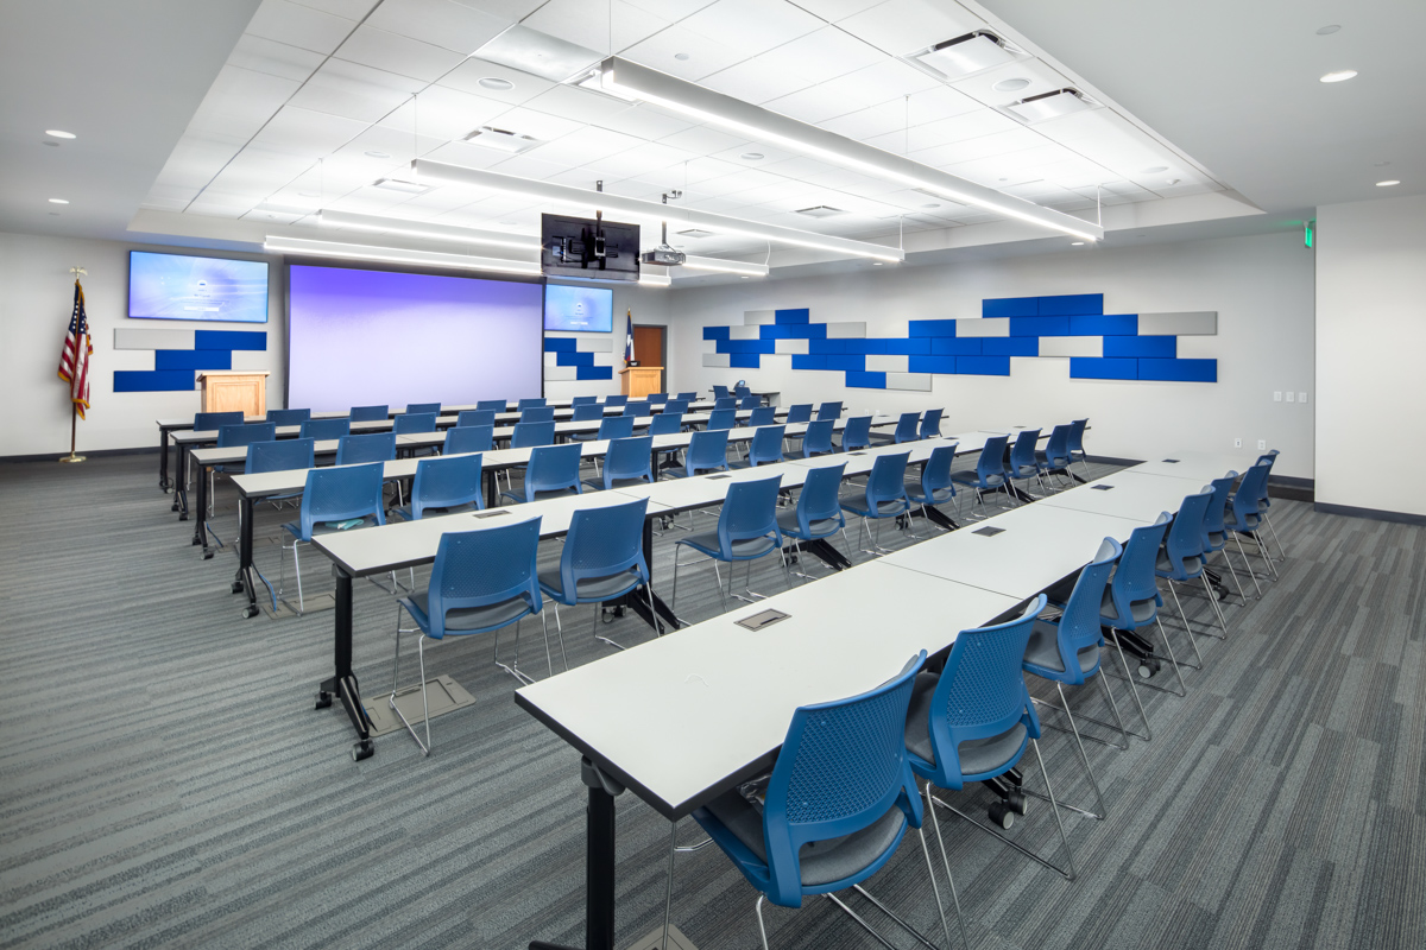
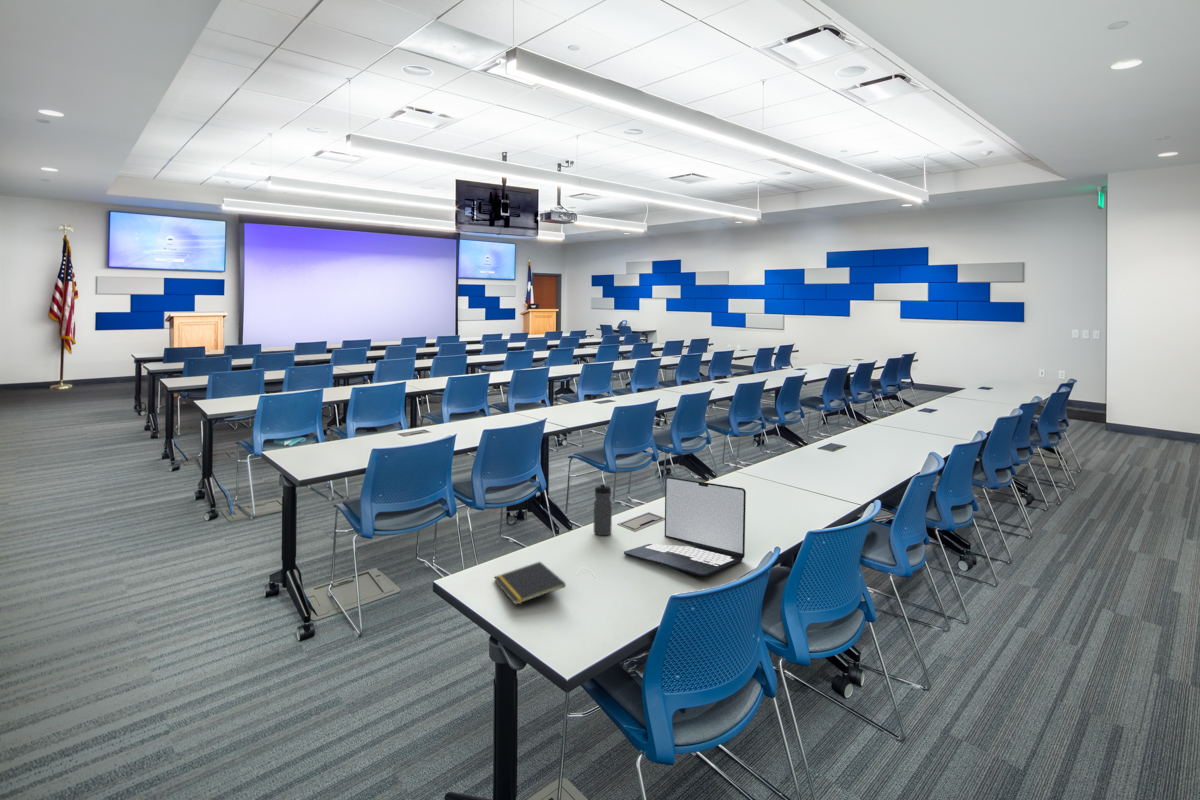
+ water bottle (602, 508)
+ laptop (683, 522)
+ notepad (528, 581)
